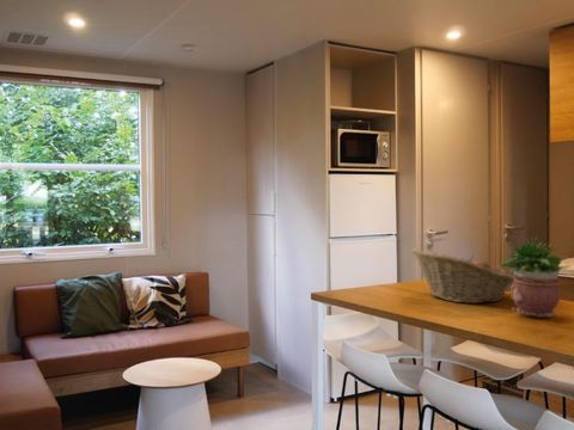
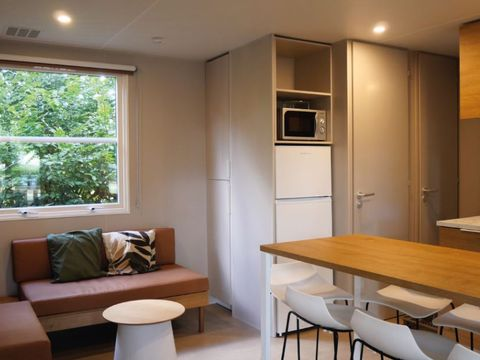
- fruit basket (460, 272)
- potted plant (537, 275)
